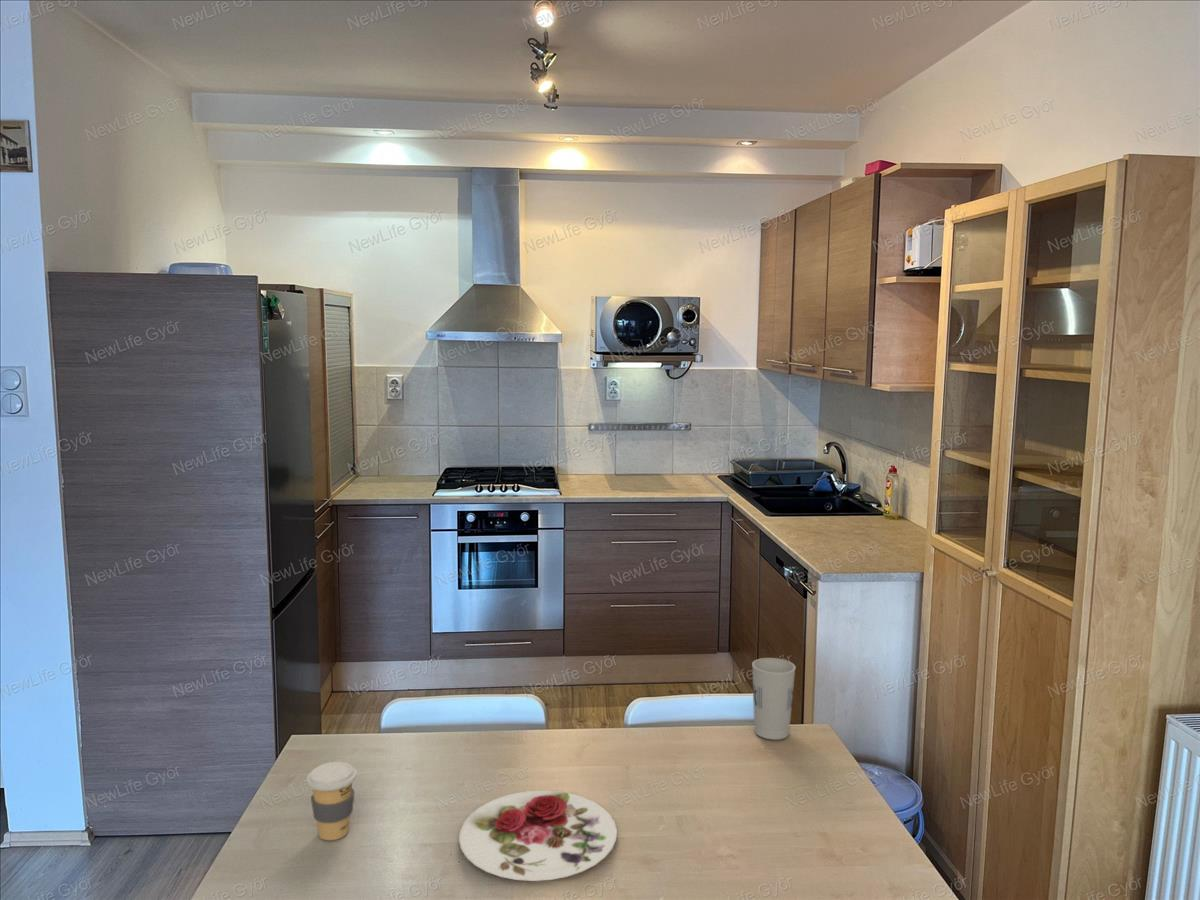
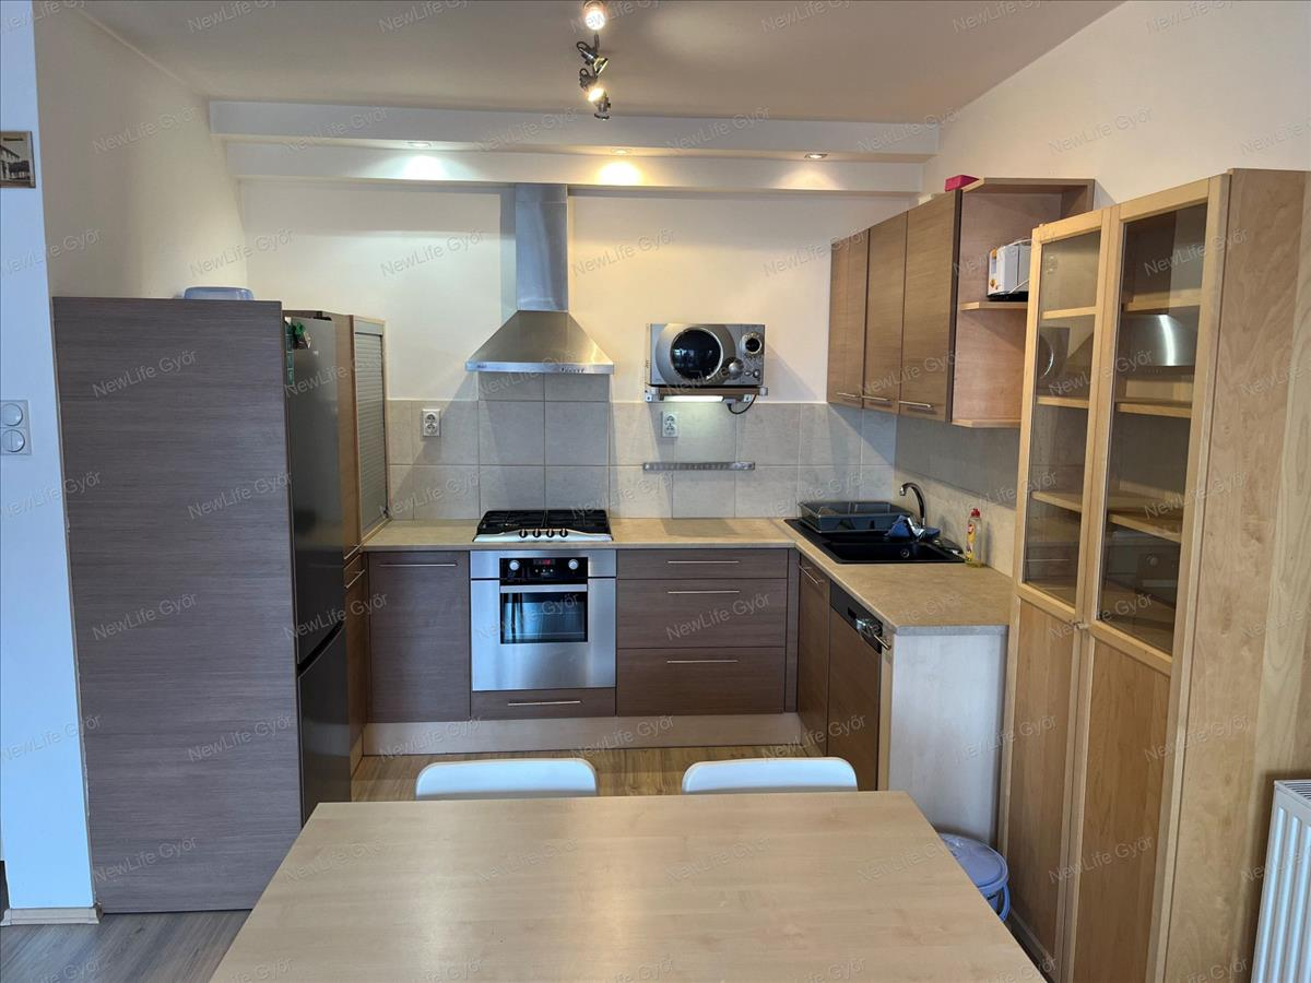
- cup (772, 699)
- plate (538, 830)
- coffee cup (332, 801)
